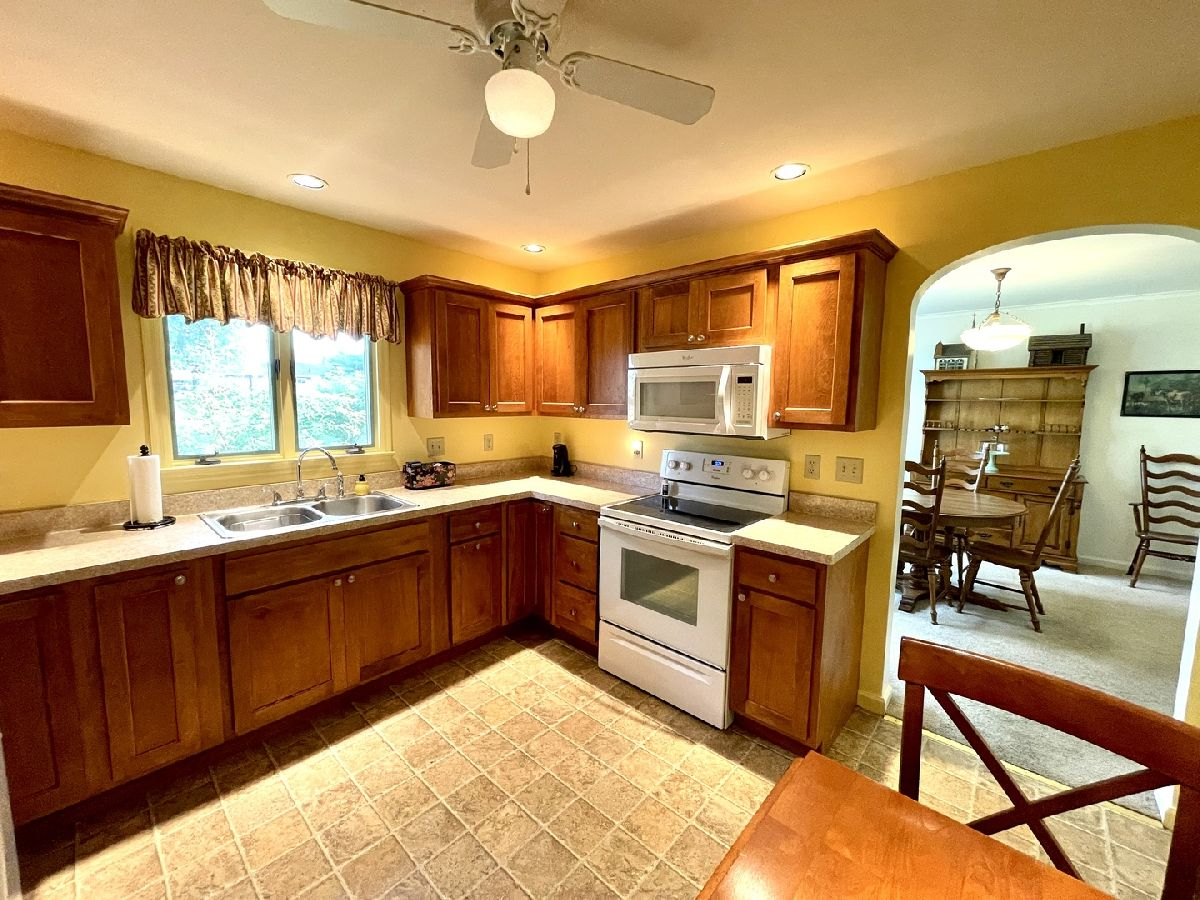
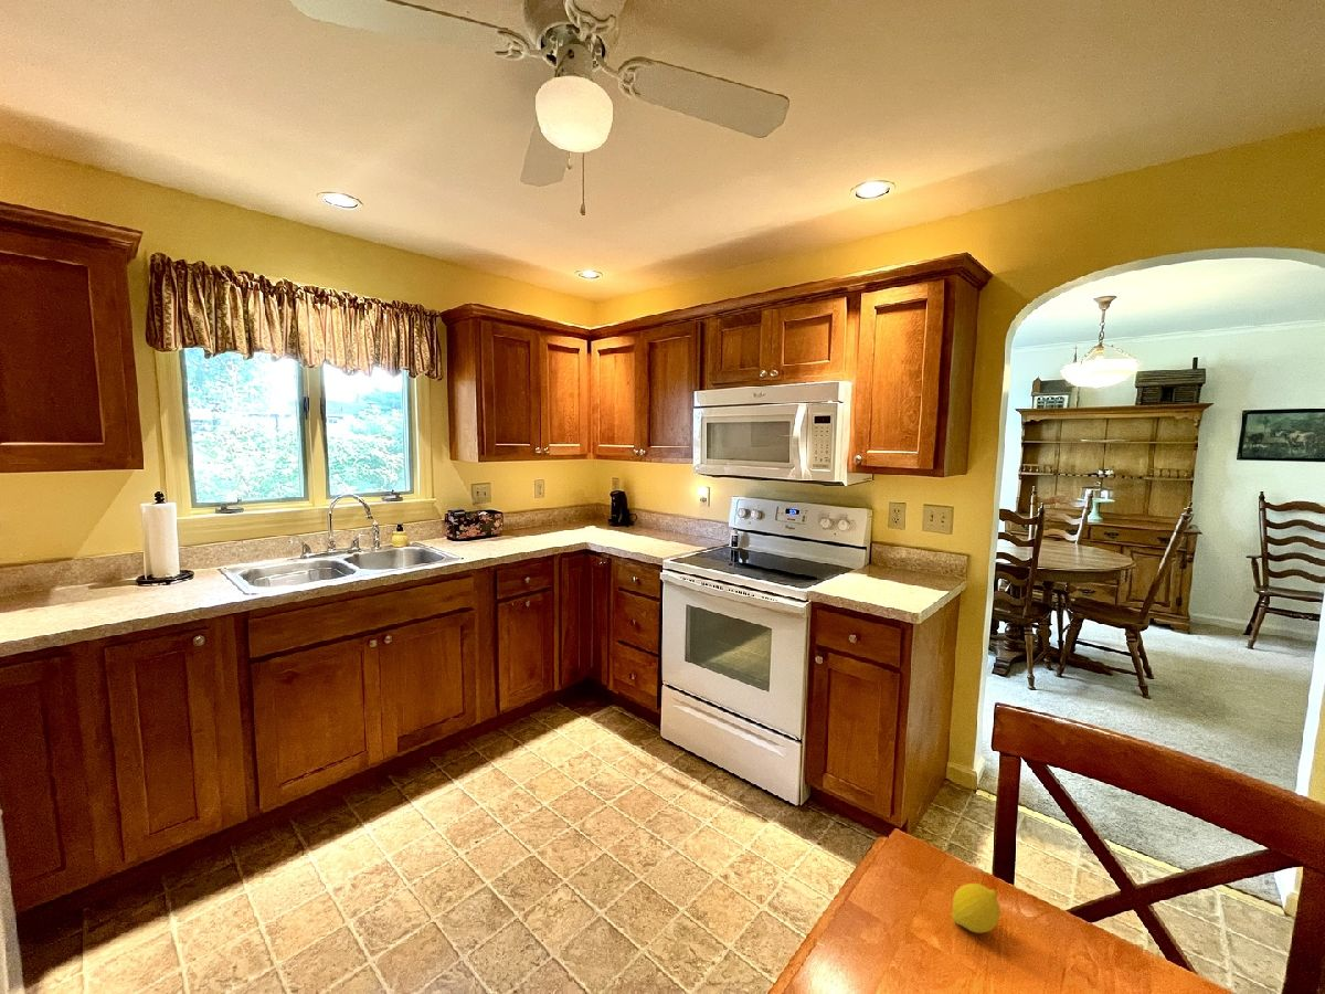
+ fruit (975, 907)
